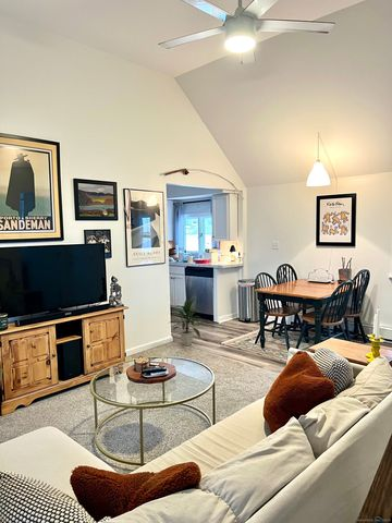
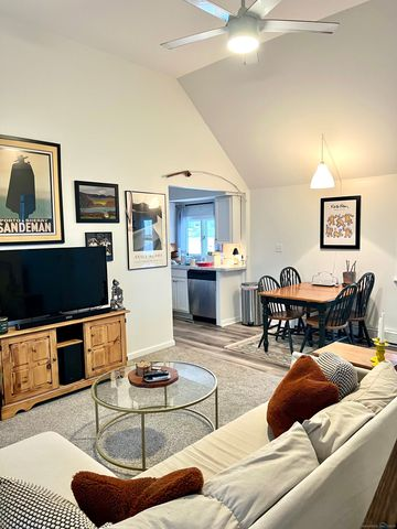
- indoor plant (186, 321)
